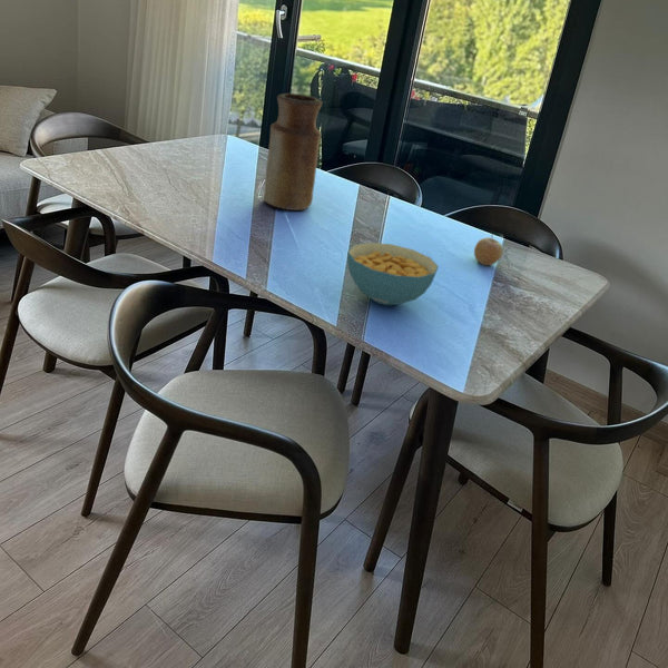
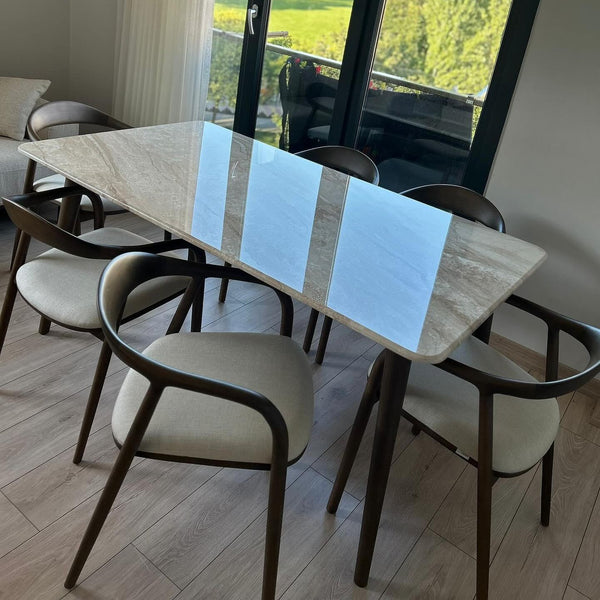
- vase (293, 151)
- cereal bowl (389, 279)
- fruit (489, 249)
